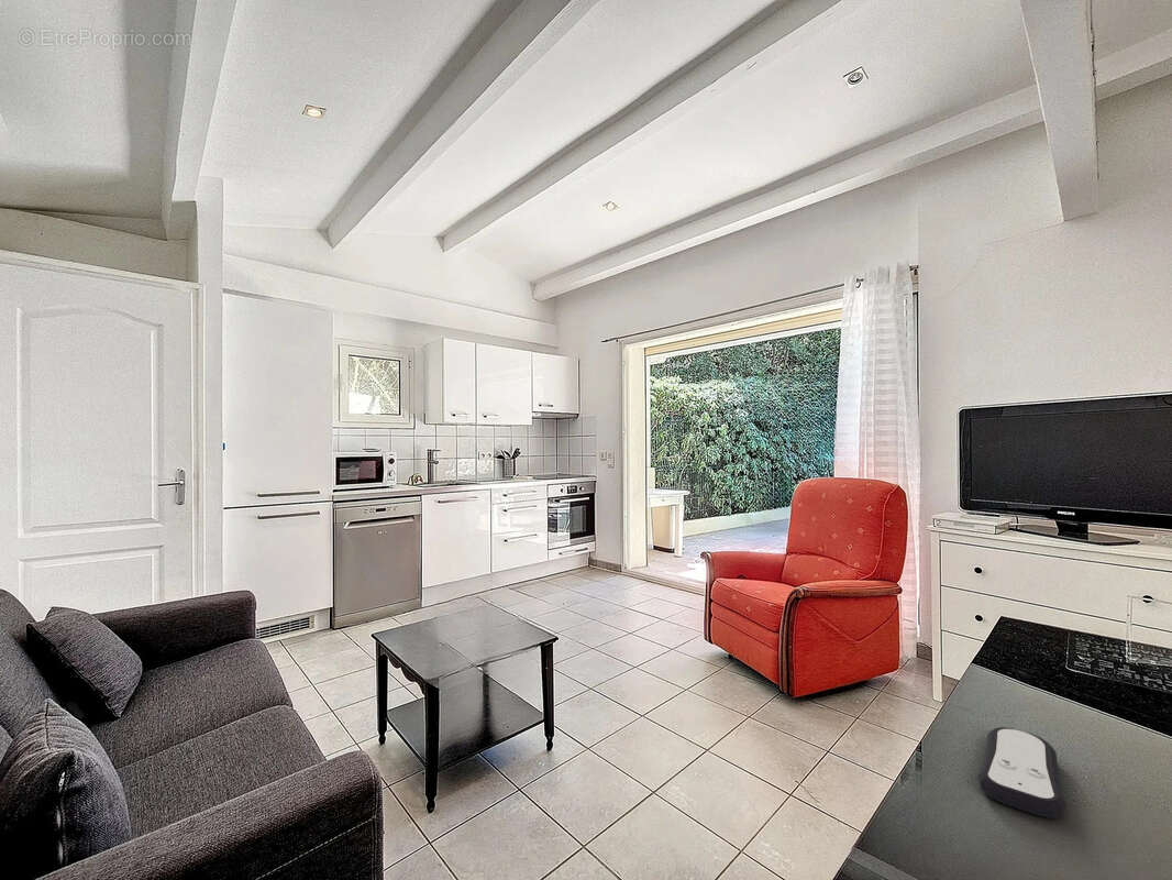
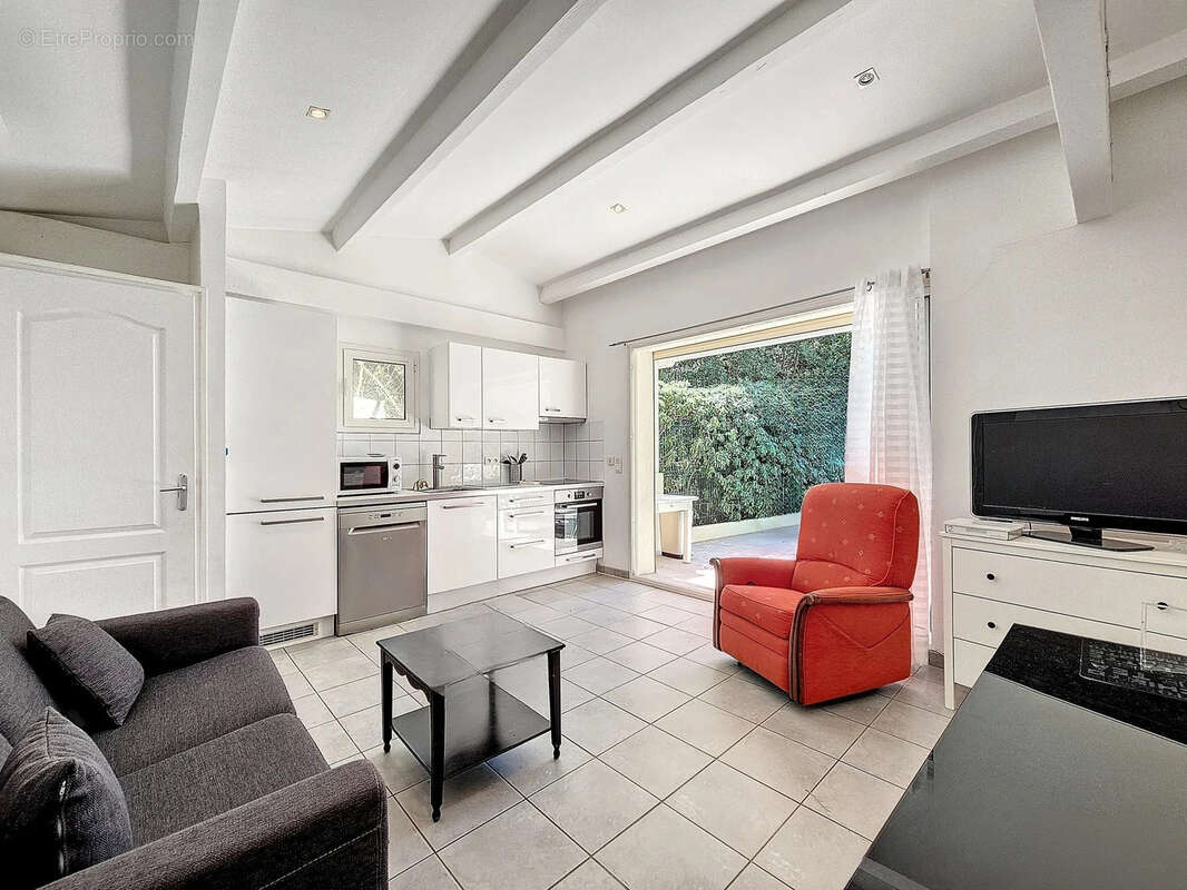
- remote control (1020, 766)
